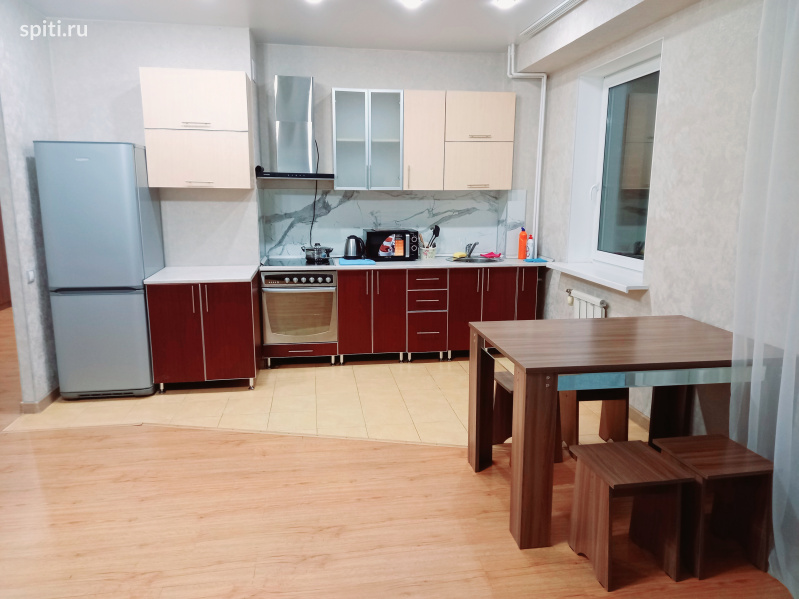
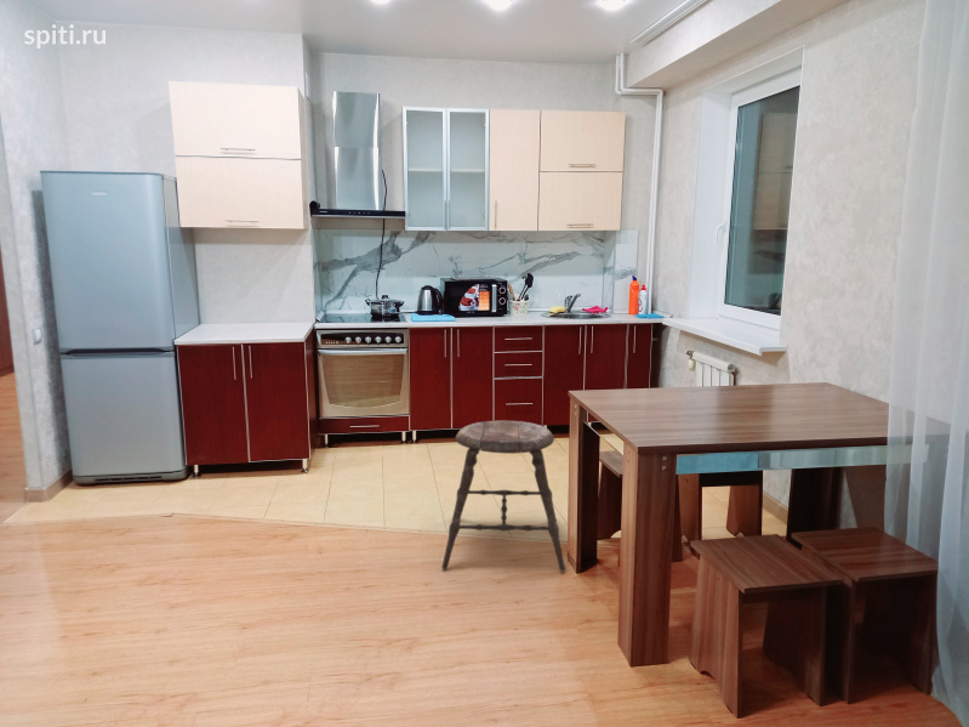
+ stool (503, 490)
